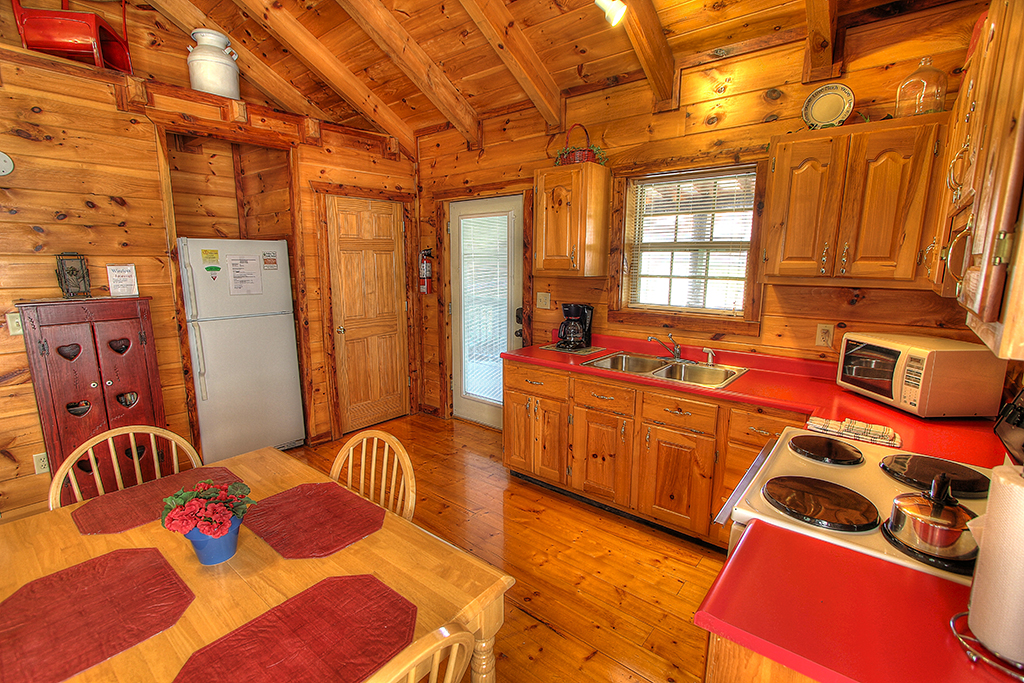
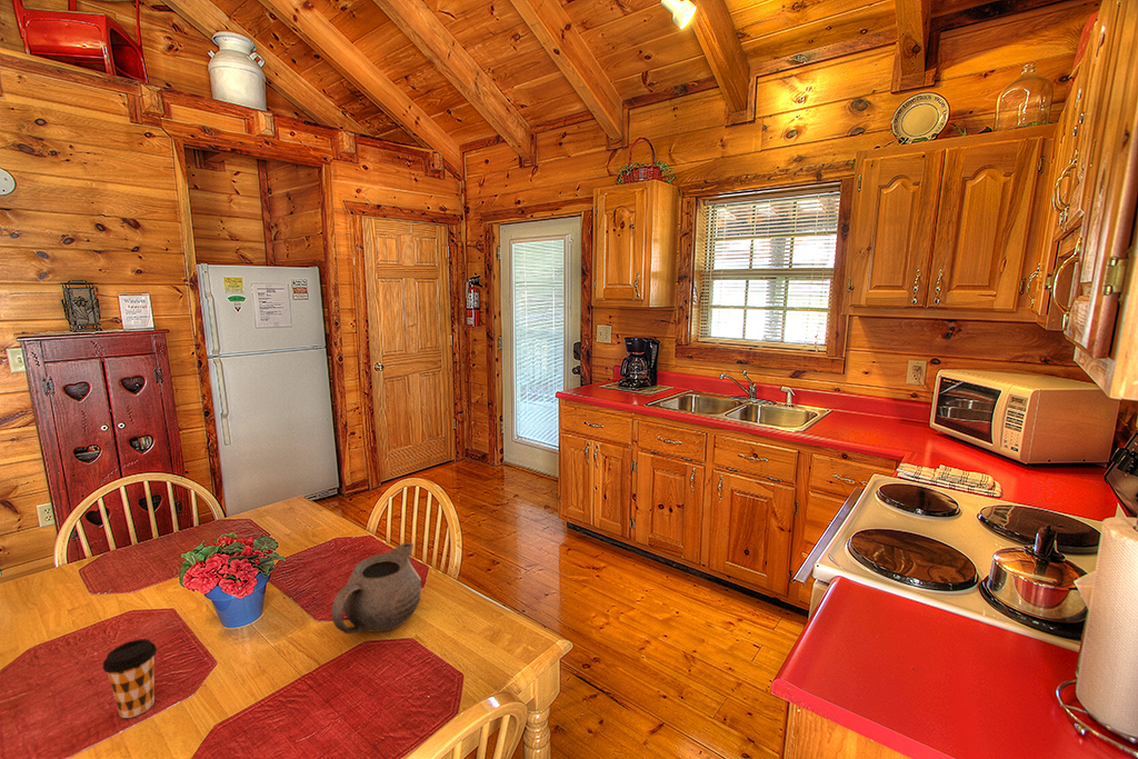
+ coffee cup (132, 679)
+ teapot (378, 592)
